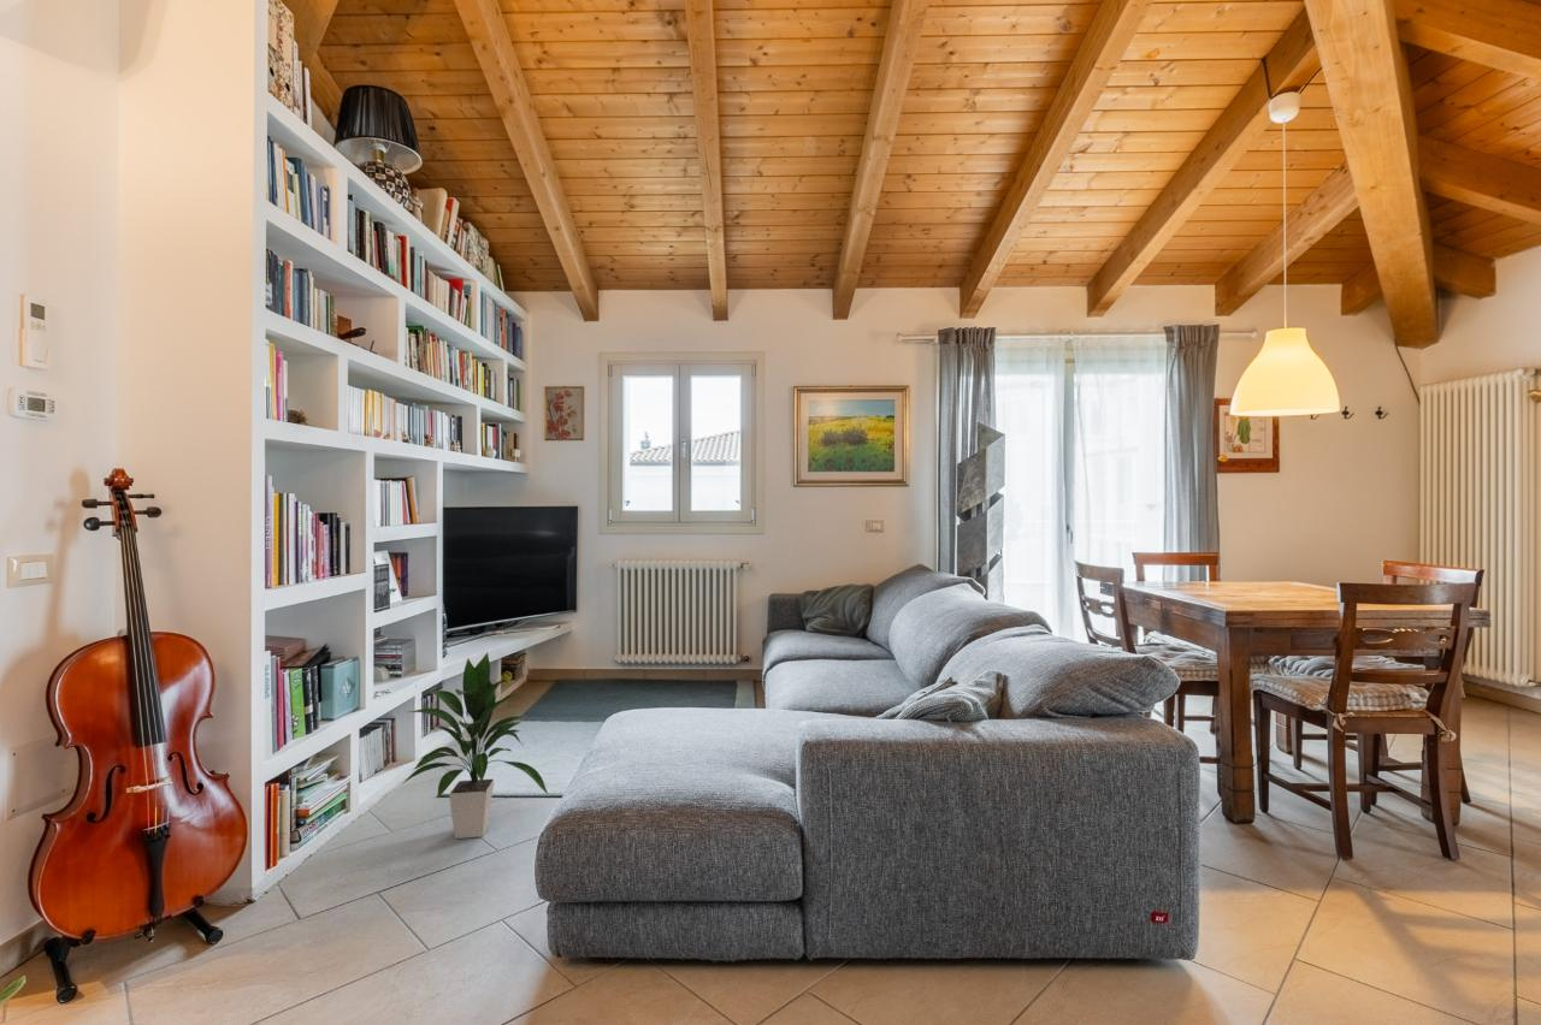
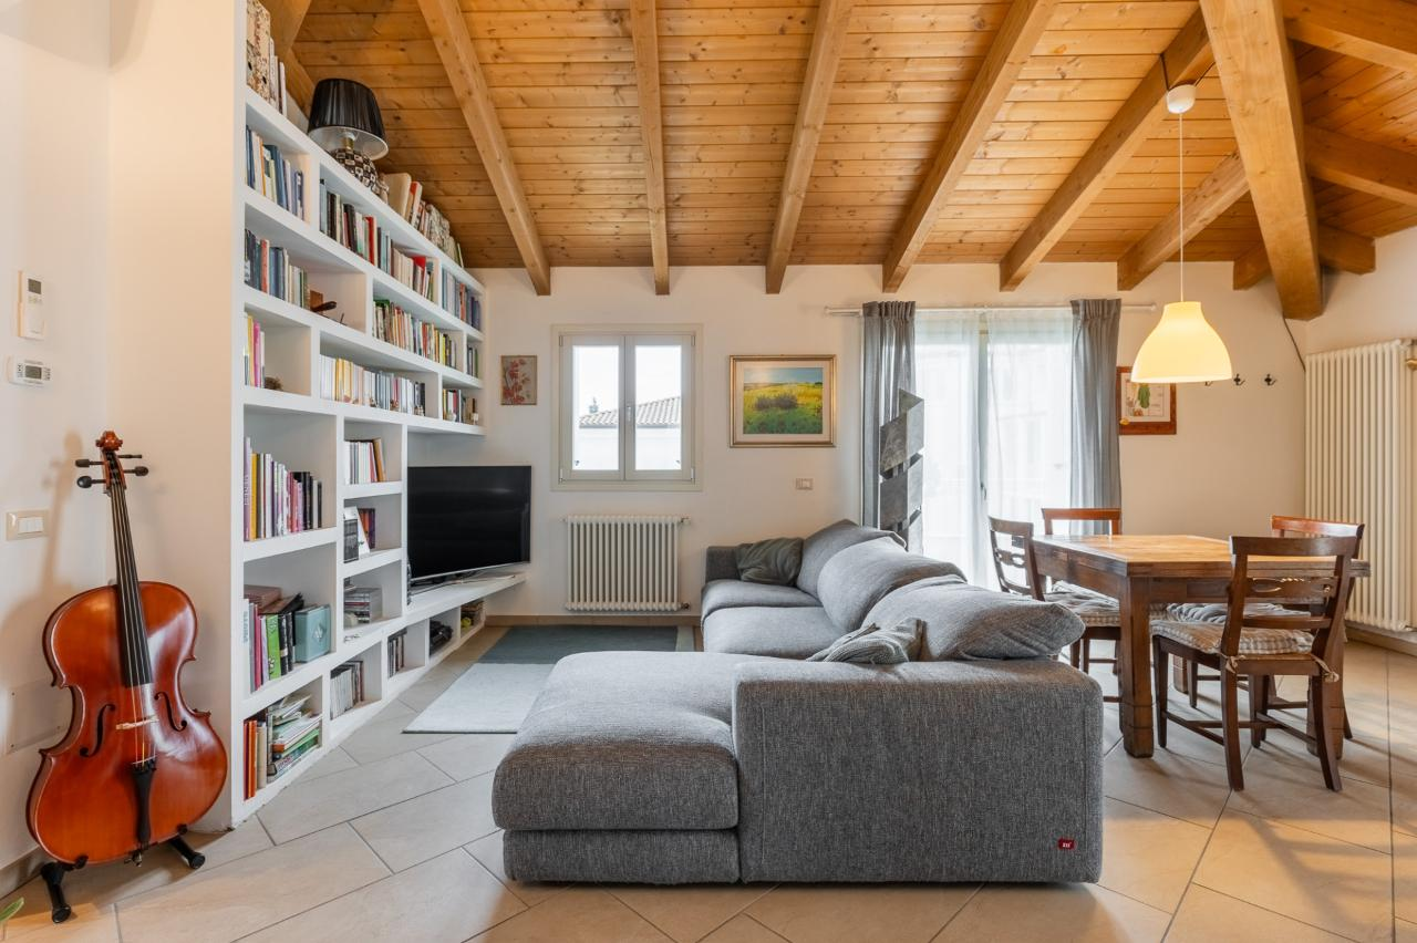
- indoor plant (476, 746)
